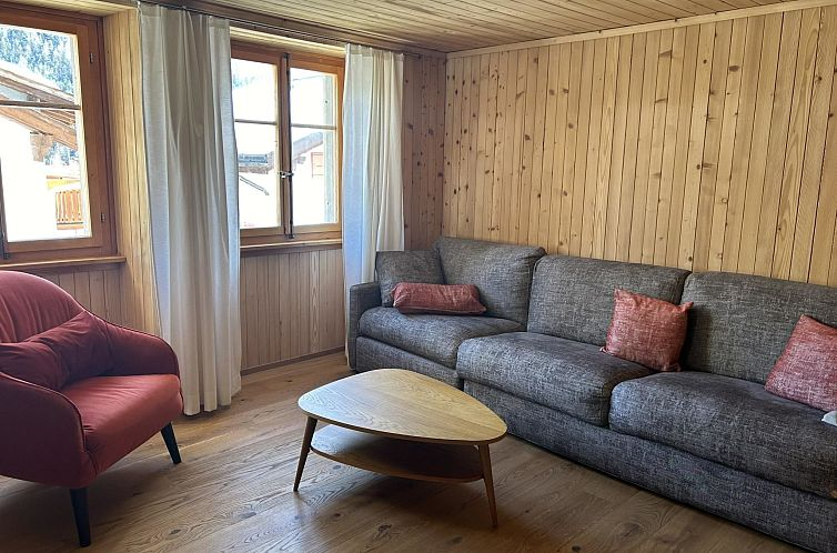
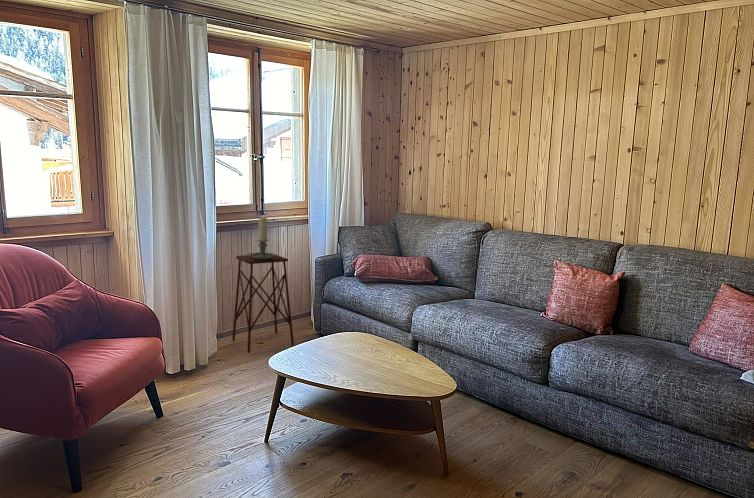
+ side table (262, 300)
+ candle holder (260, 237)
